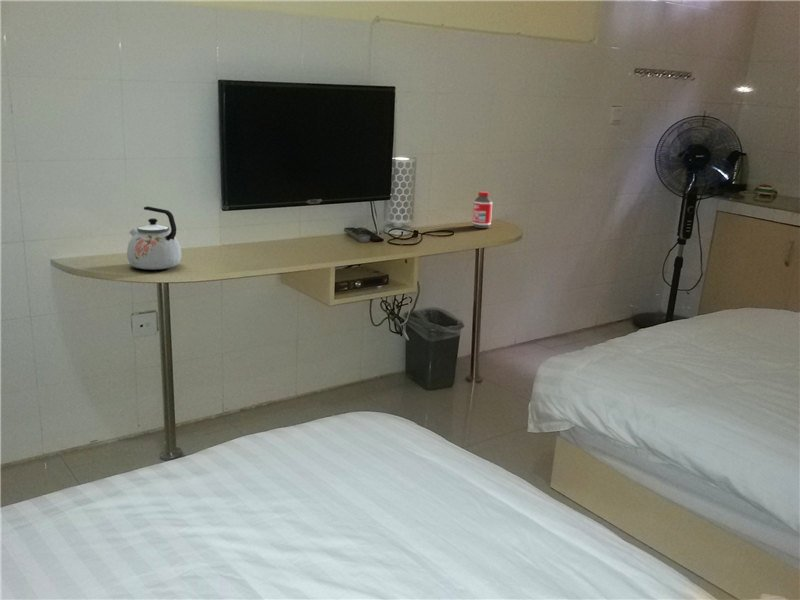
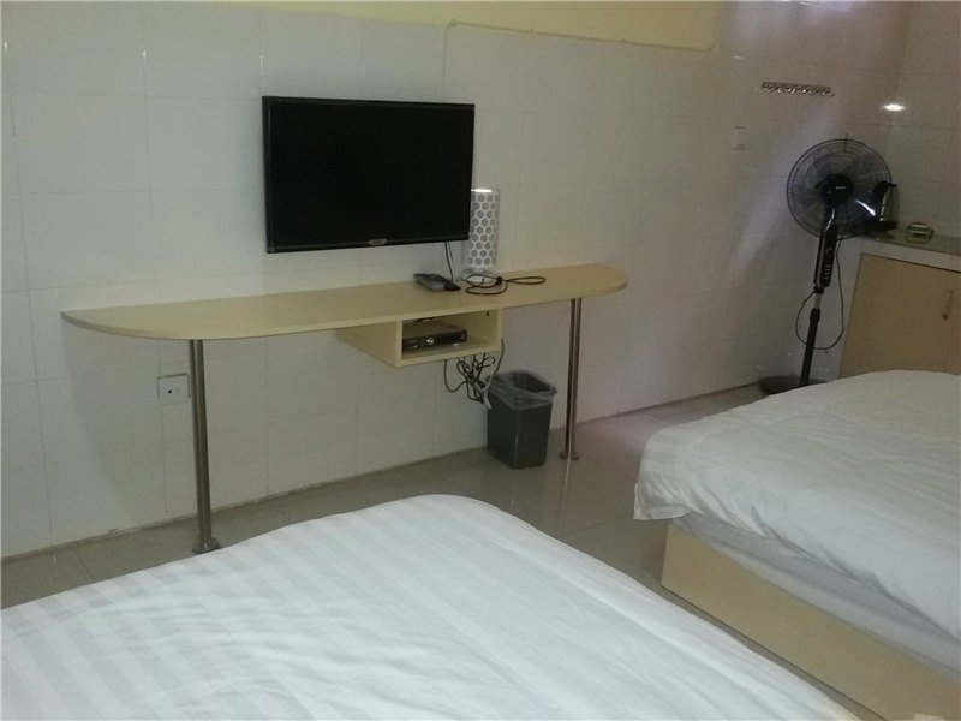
- kettle (153, 237)
- bottle (482, 209)
